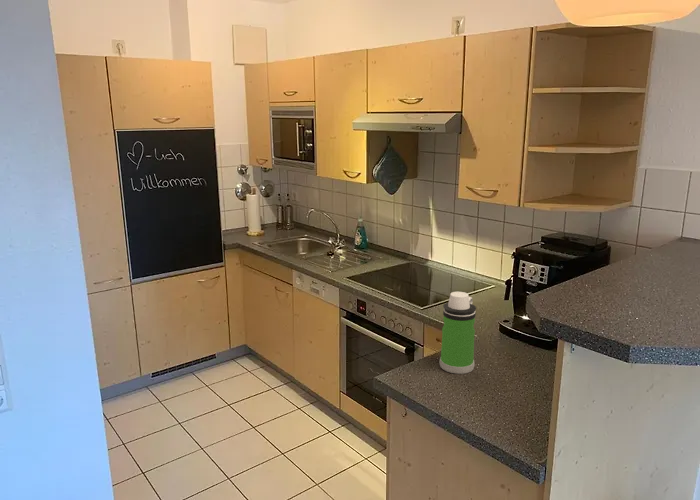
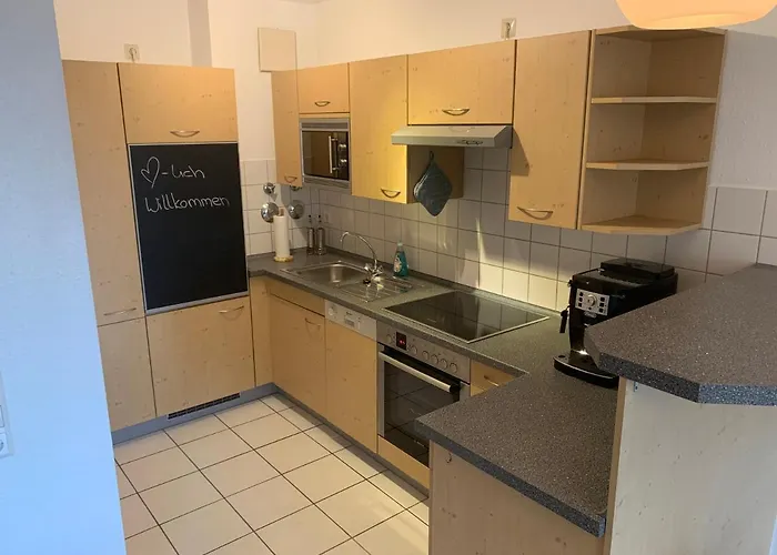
- water bottle (458, 330)
